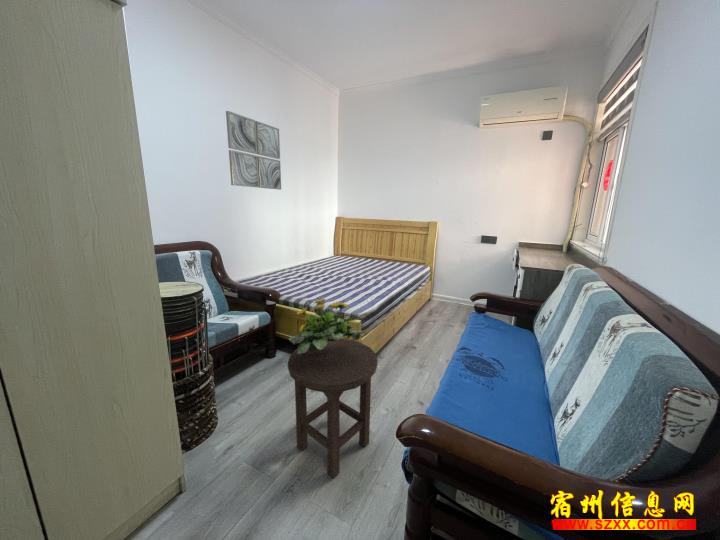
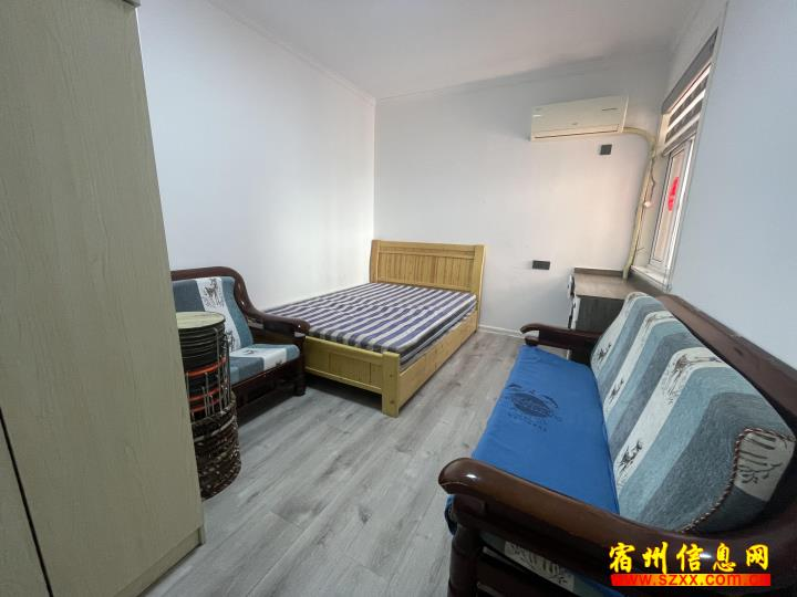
- flowering plant (328, 329)
- wall art (257, 154)
- stool (333, 403)
